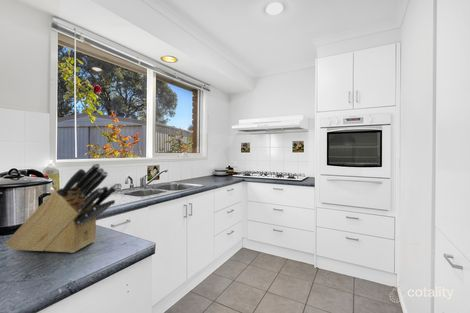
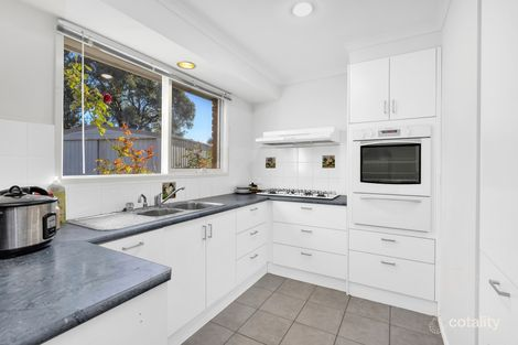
- knife block (64, 205)
